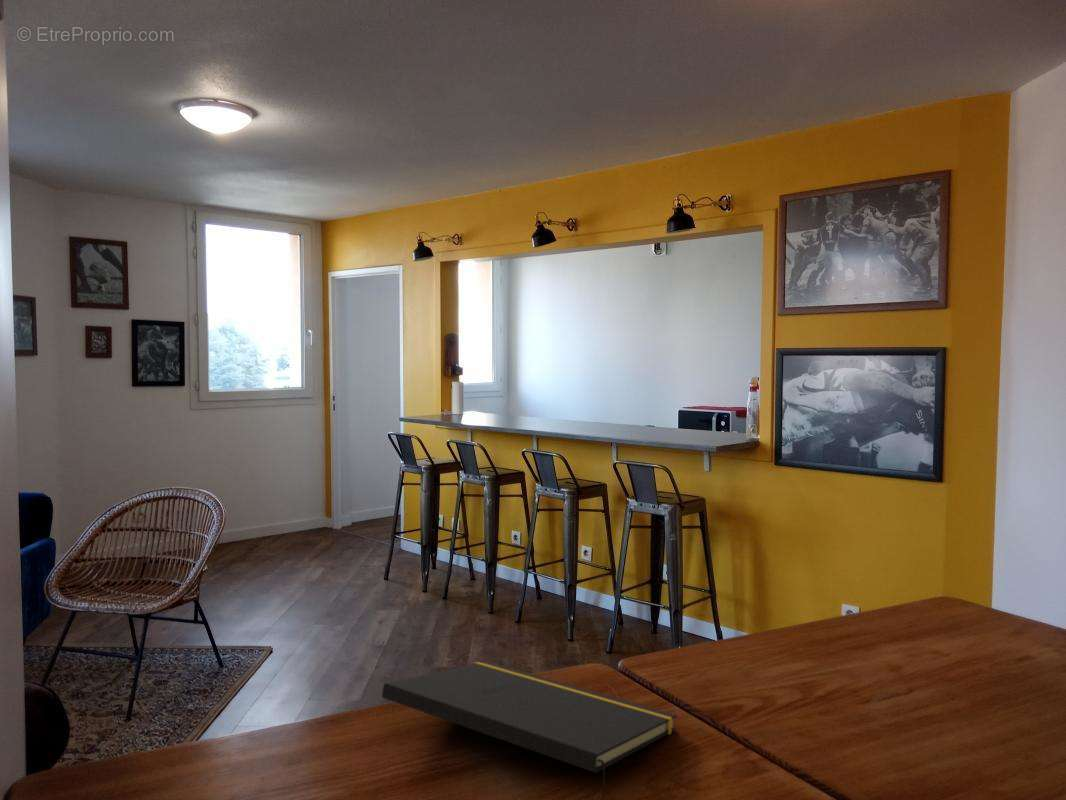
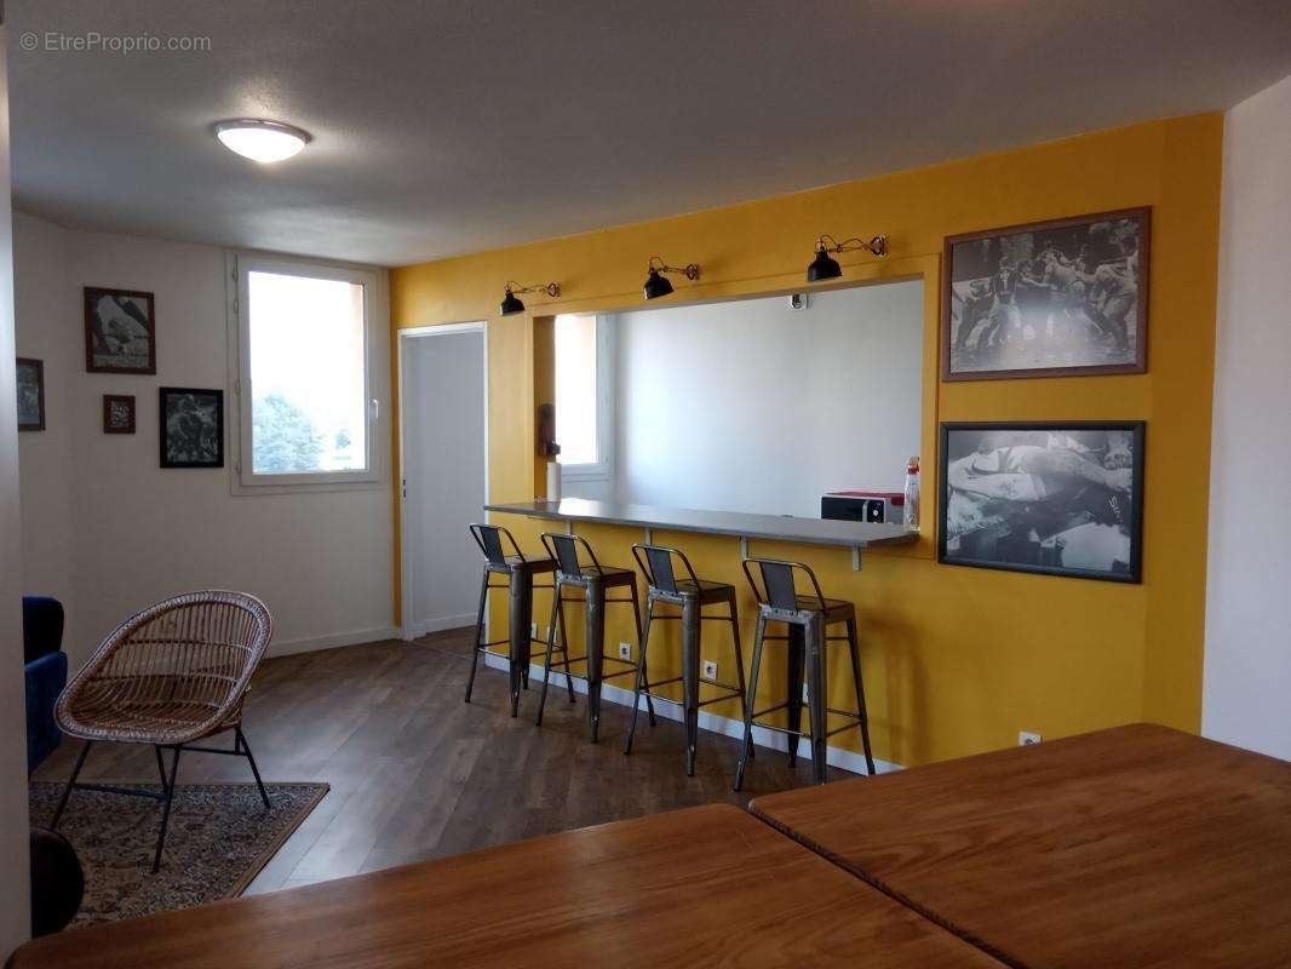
- notepad (530, 706)
